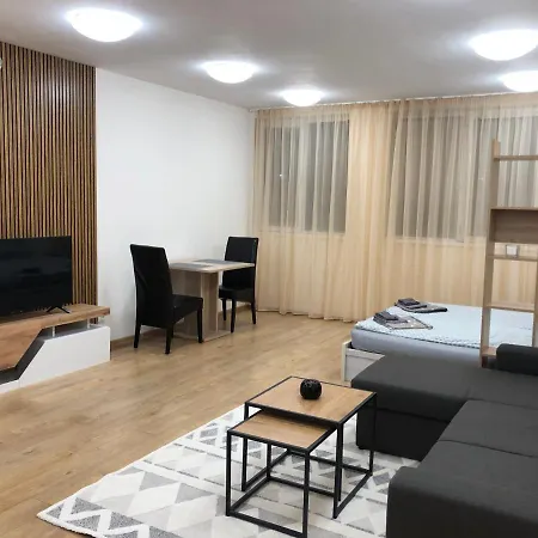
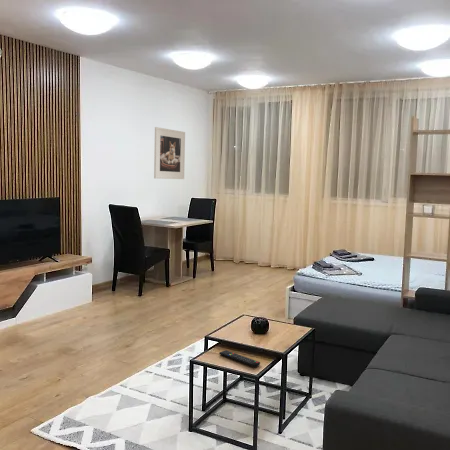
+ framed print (170, 154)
+ remote control (239, 358)
